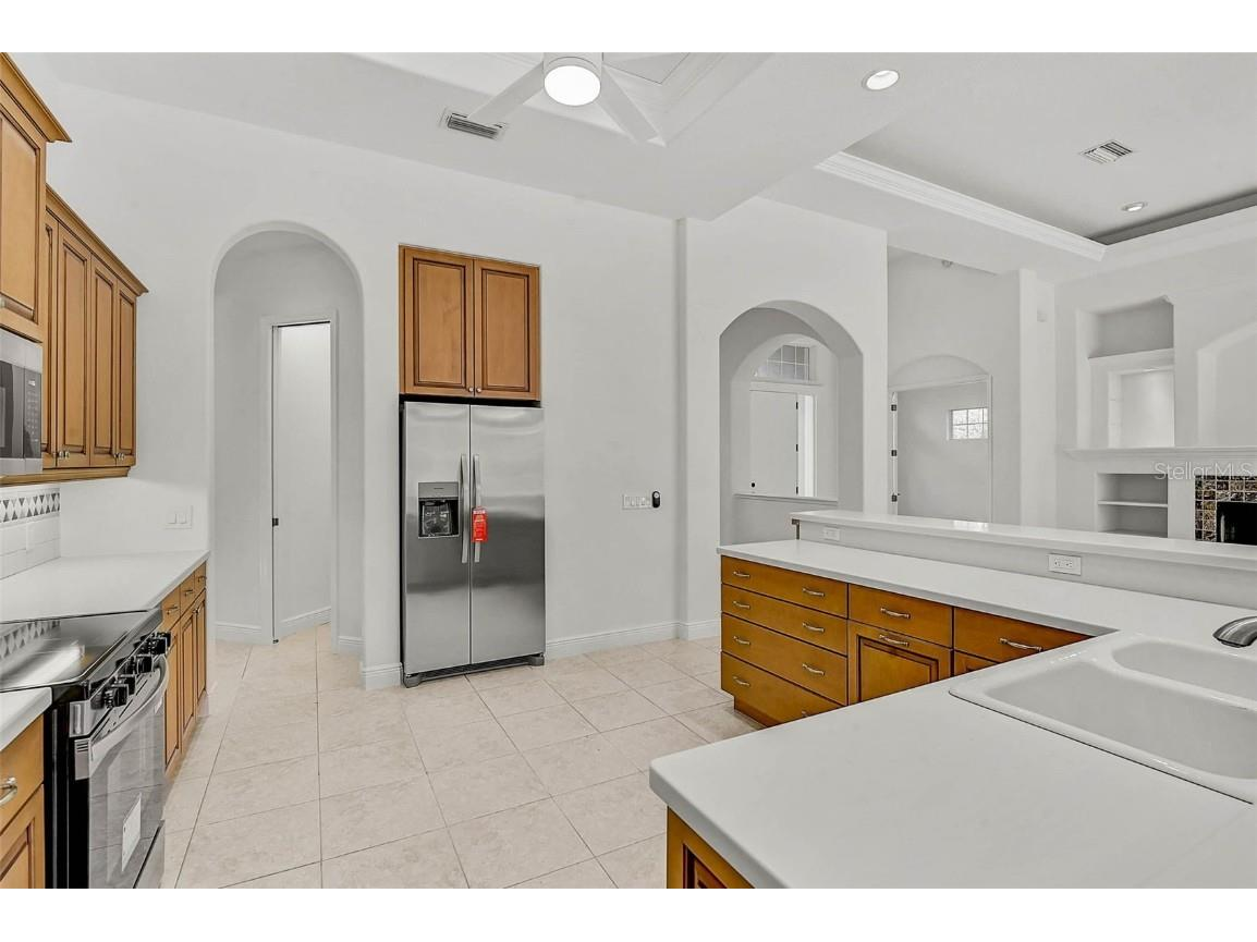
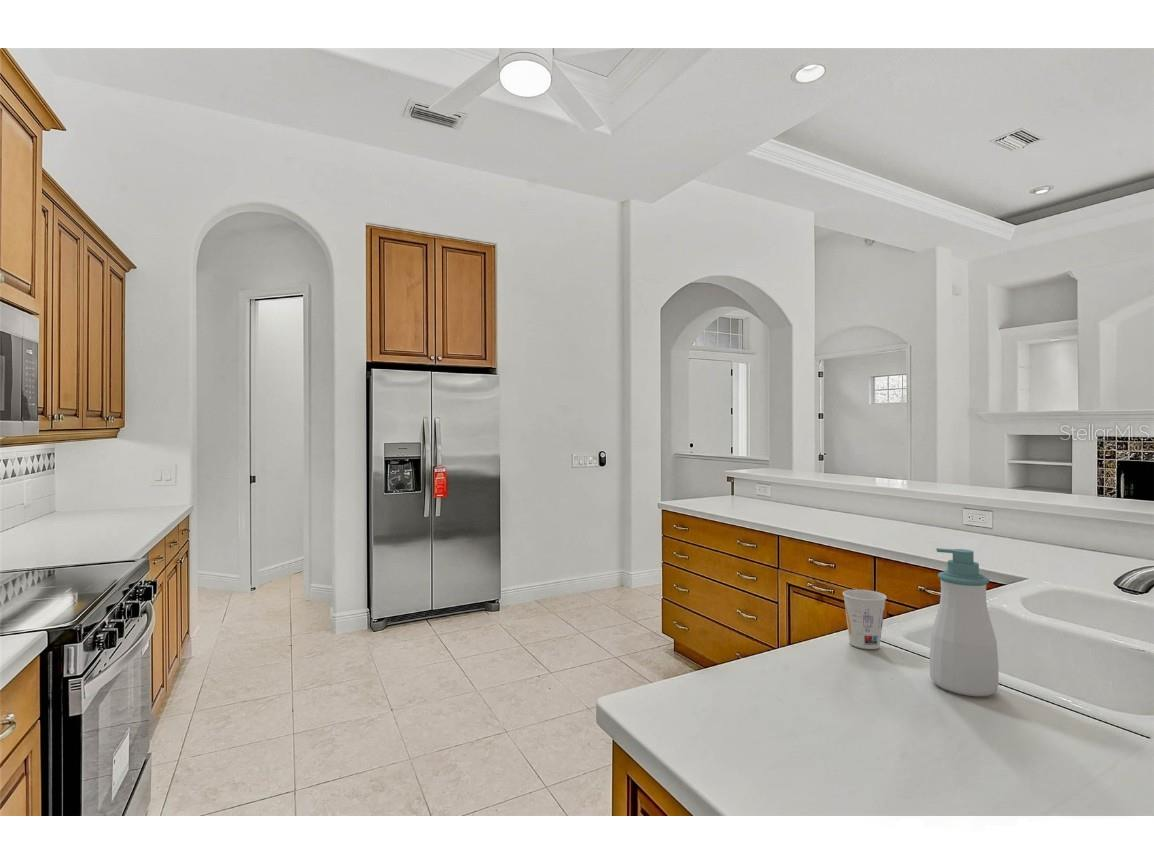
+ soap bottle (963, 618)
+ cup (864, 619)
